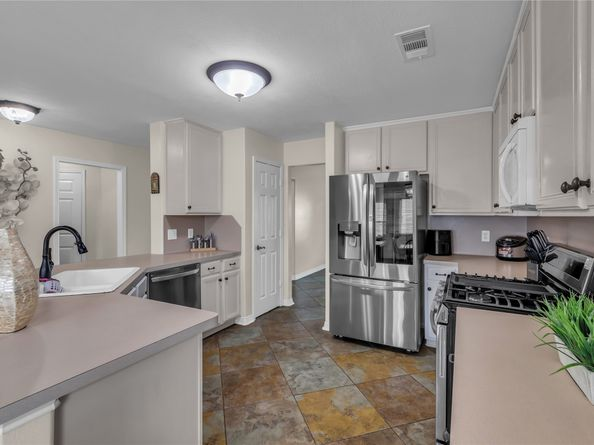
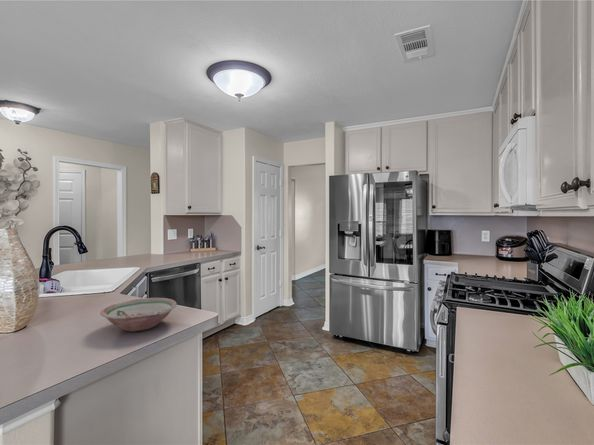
+ bowl (140, 316)
